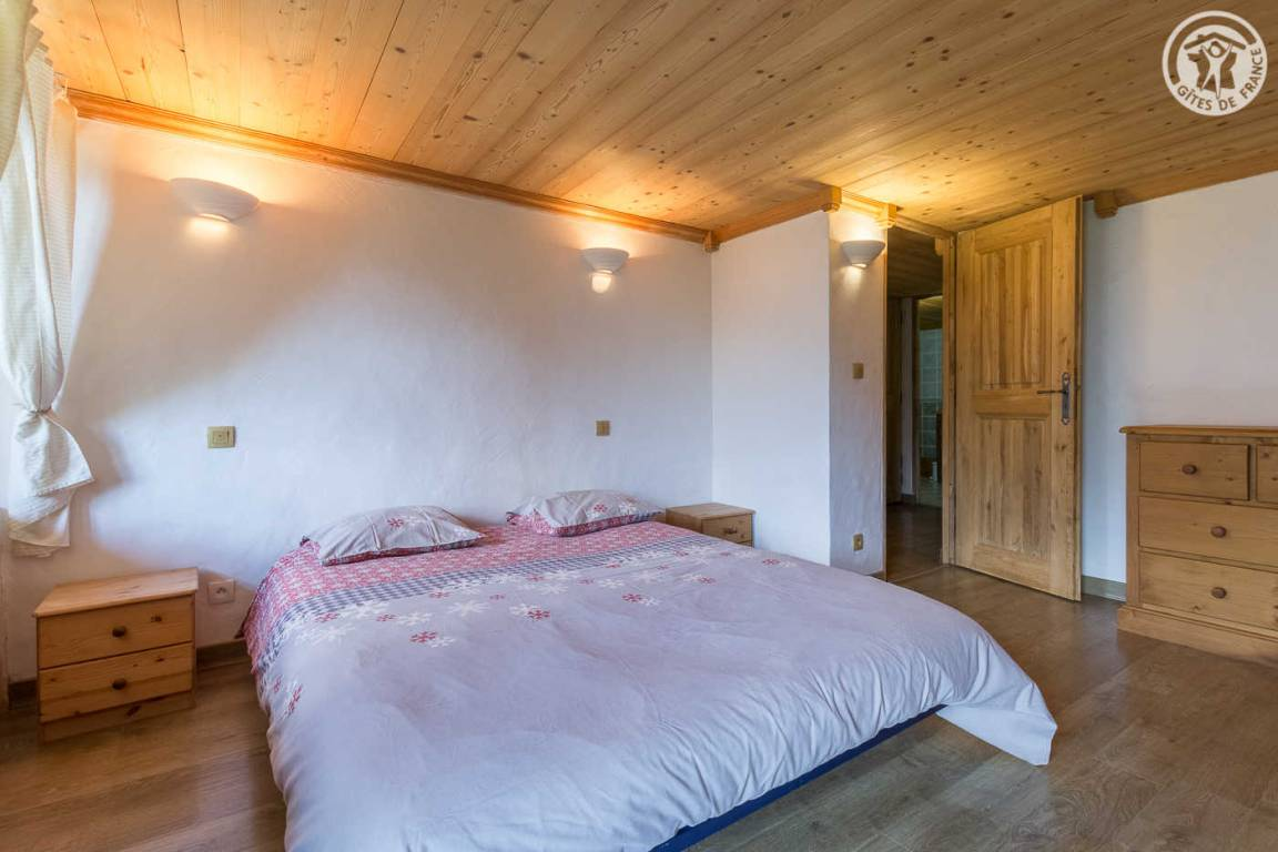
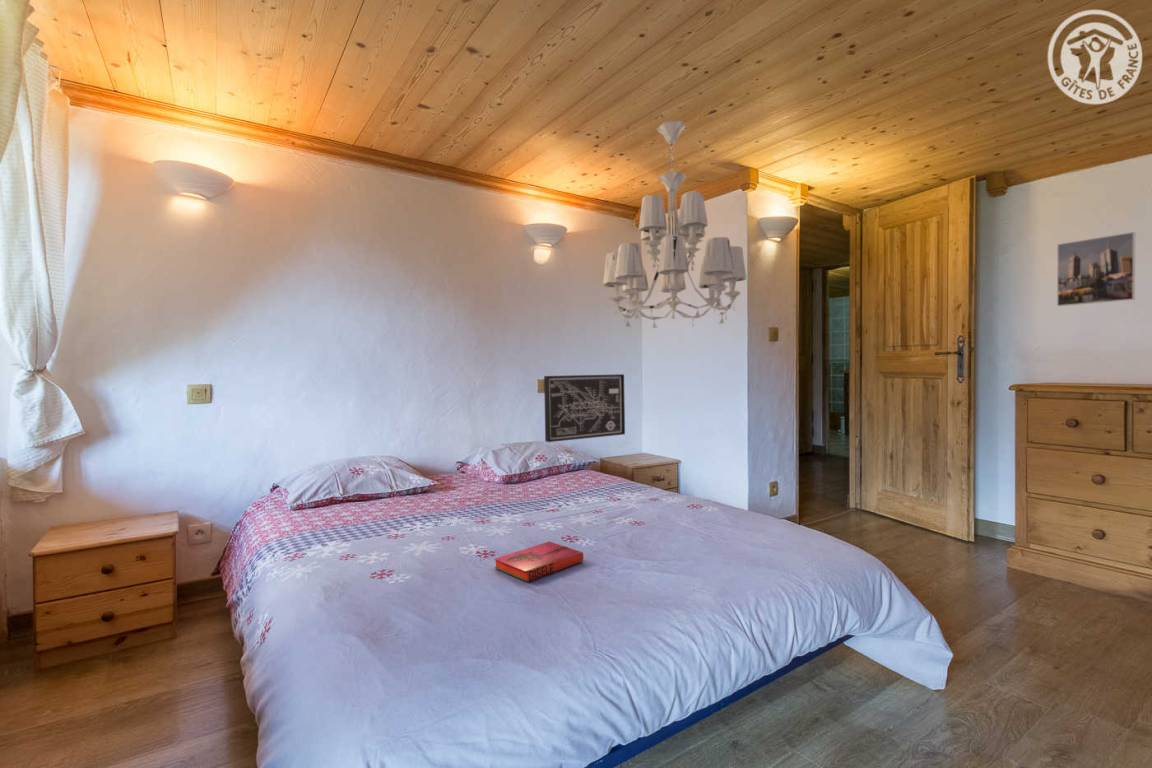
+ hardback book (539, 560)
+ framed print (1094, 270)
+ chandelier (672, 224)
+ wall art (586, 406)
